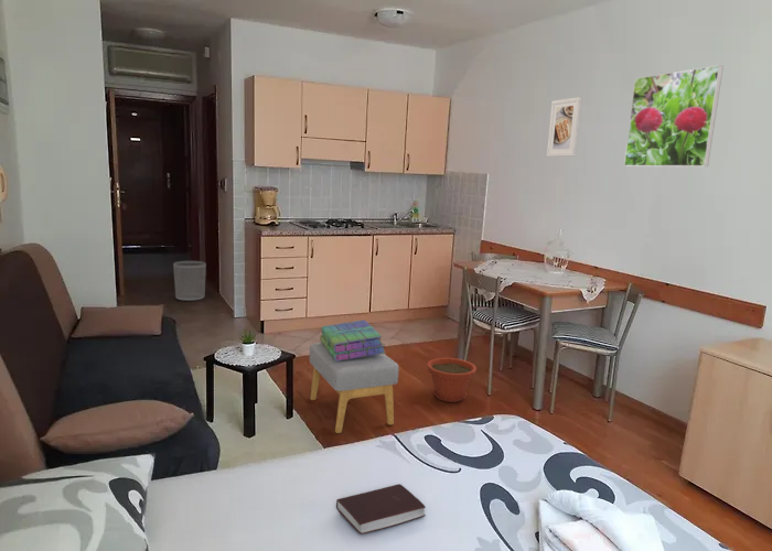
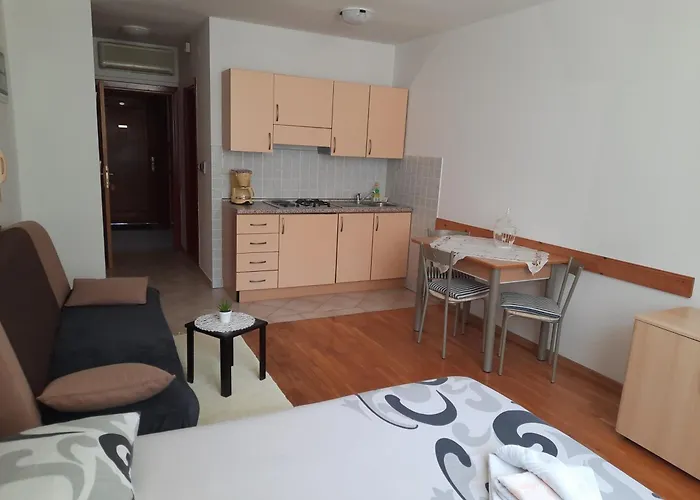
- footstool (351, 380)
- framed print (669, 119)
- plant pot (450, 381)
- waste bin (189, 280)
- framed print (564, 128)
- stack of books (352, 341)
- book (380, 506)
